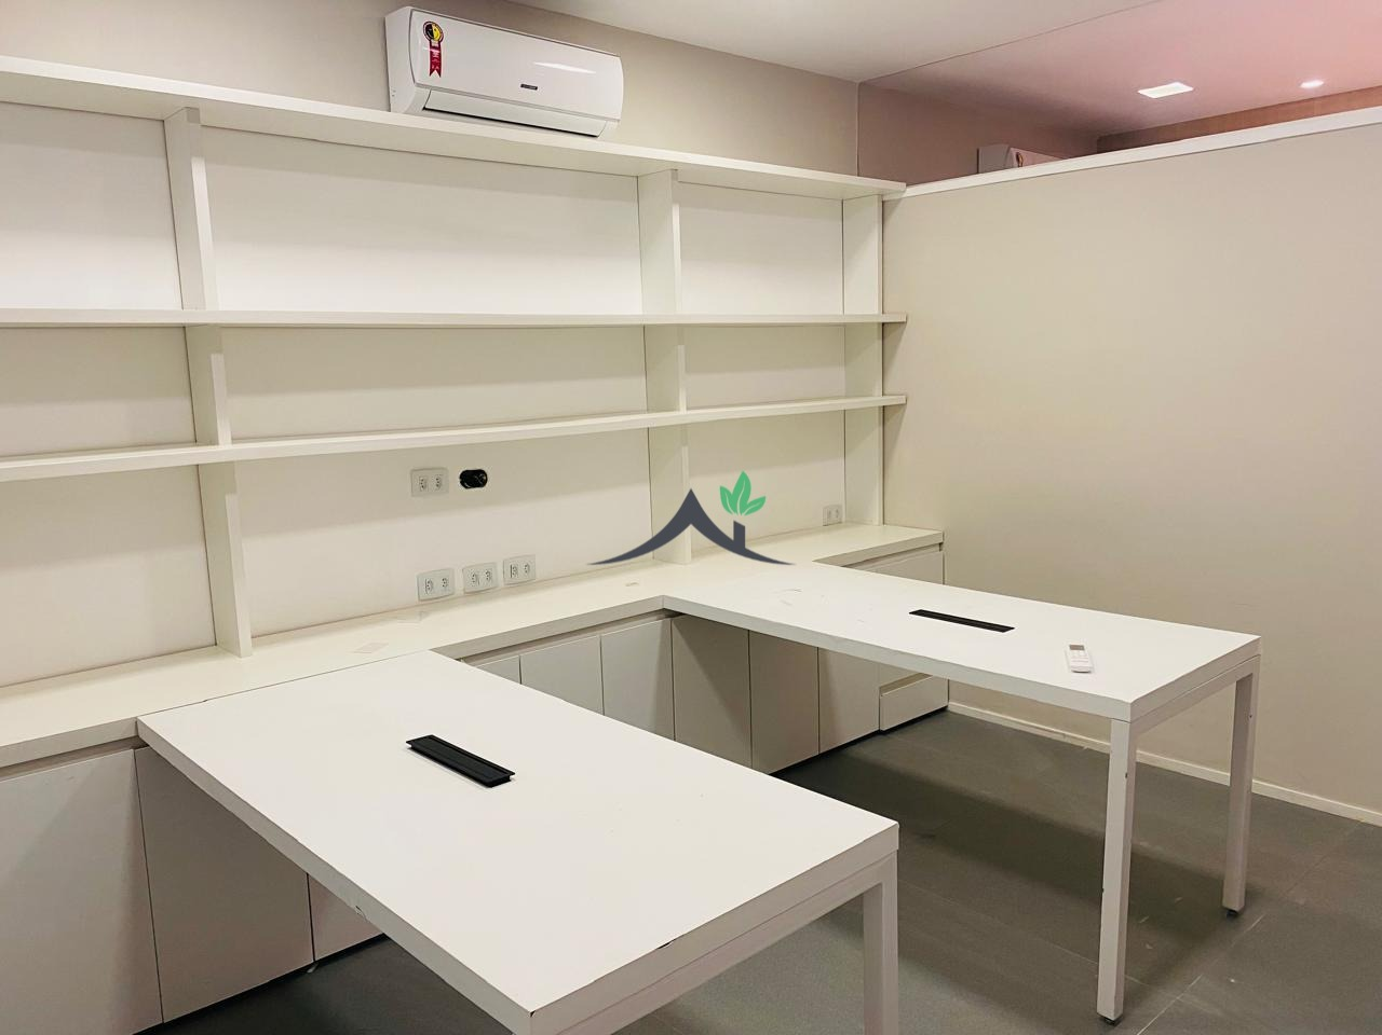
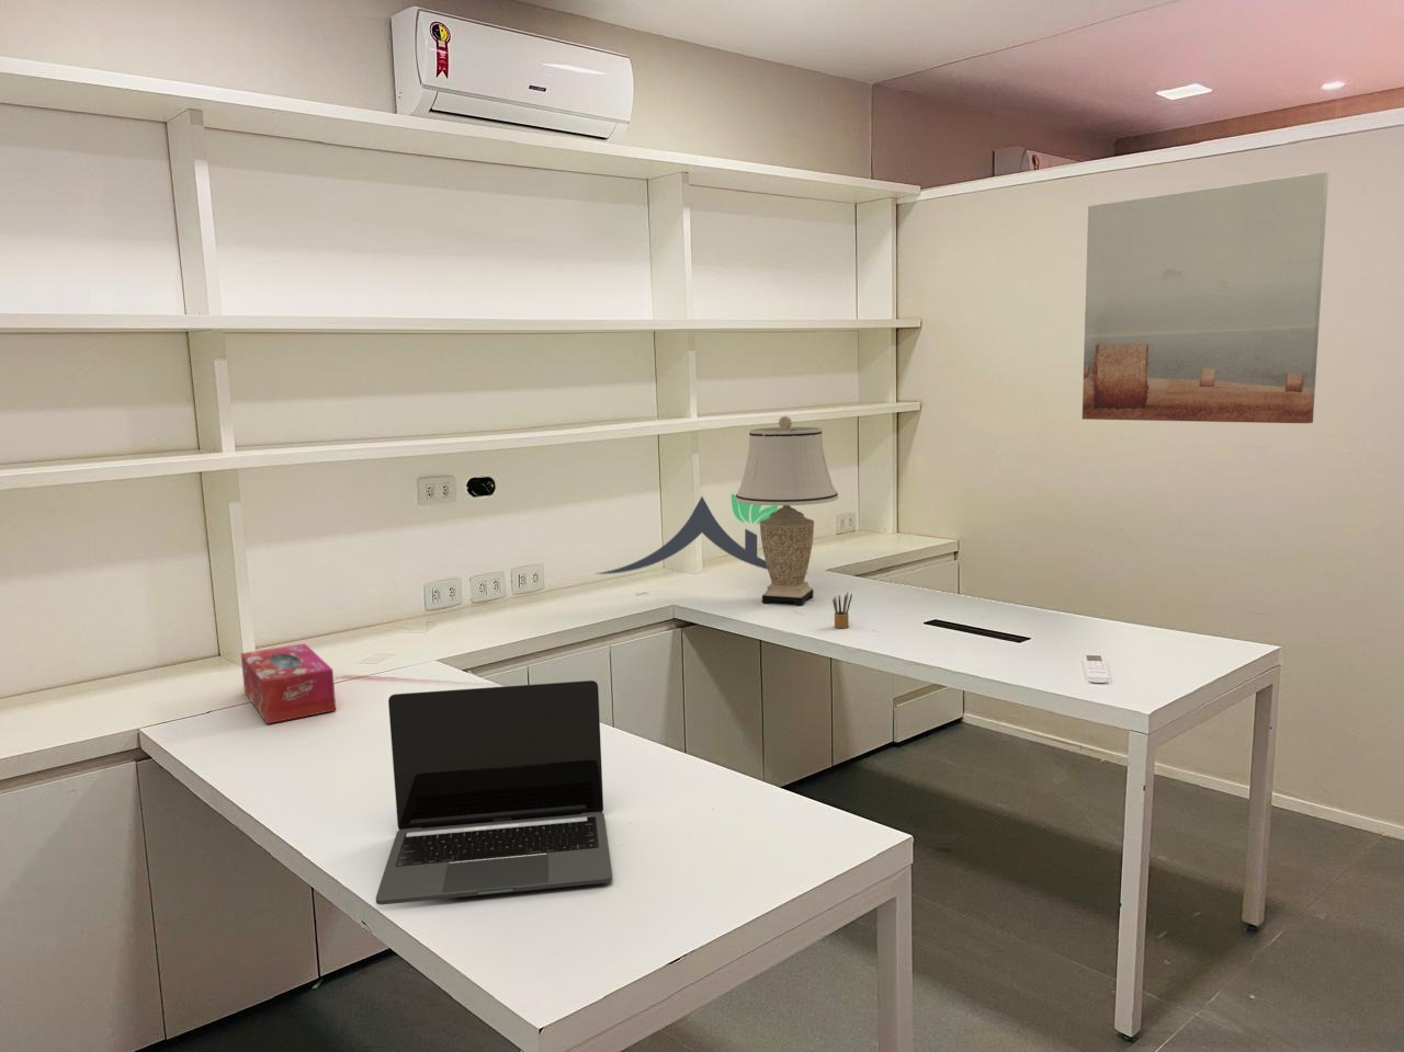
+ tissue box (286, 681)
+ wall art (1194, 307)
+ laptop (494, 785)
+ table lamp (786, 508)
+ pencil box (840, 609)
